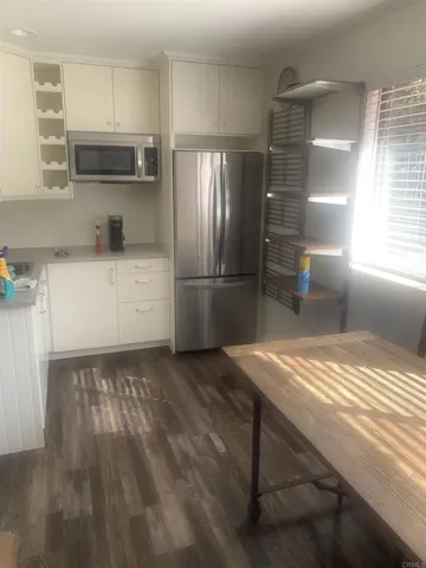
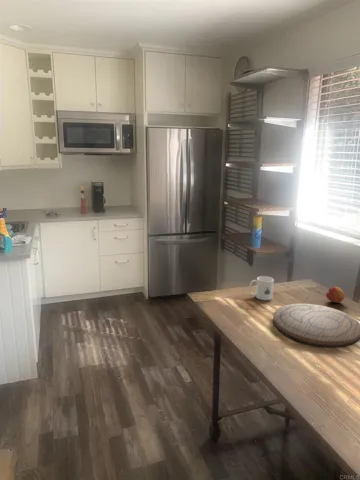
+ fruit (335, 294)
+ cutting board (315, 323)
+ mug (261, 287)
